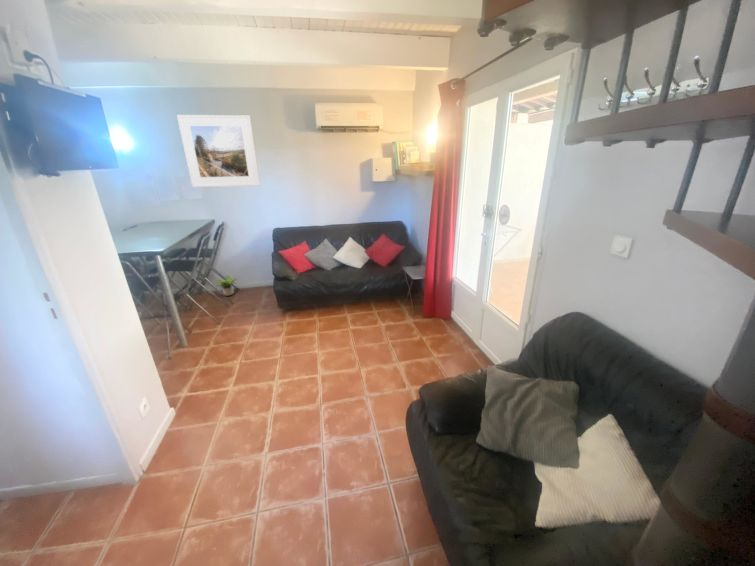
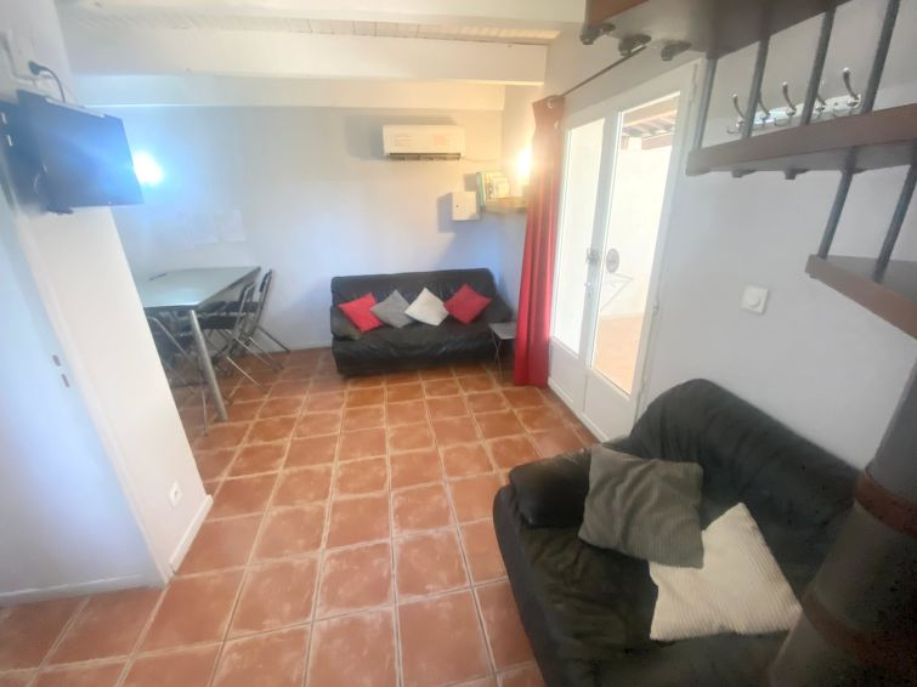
- potted plant (227, 285)
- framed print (220, 152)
